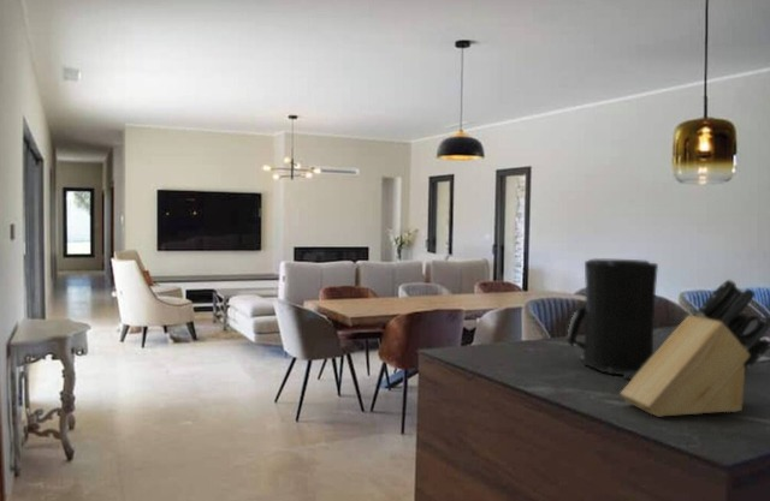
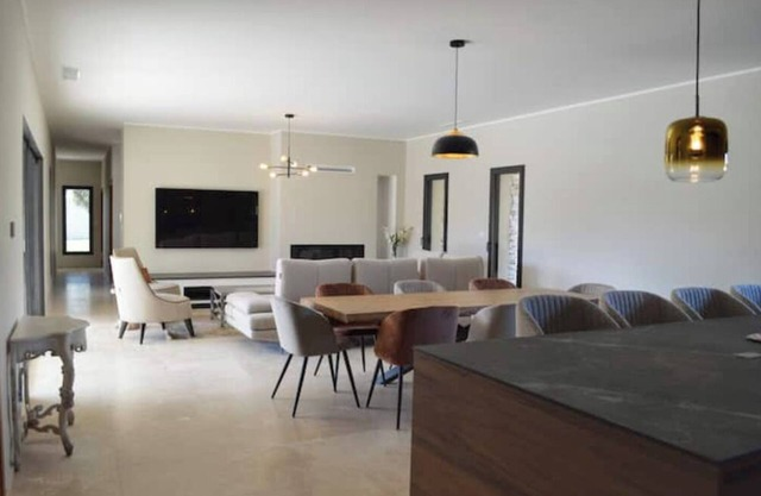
- coffee maker (610, 314)
- knife block (699, 344)
